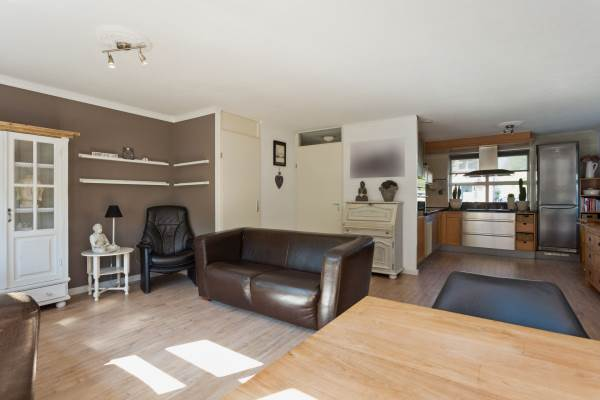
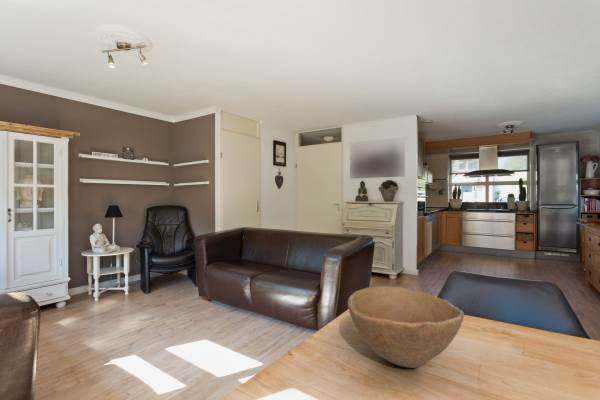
+ bowl (402, 331)
